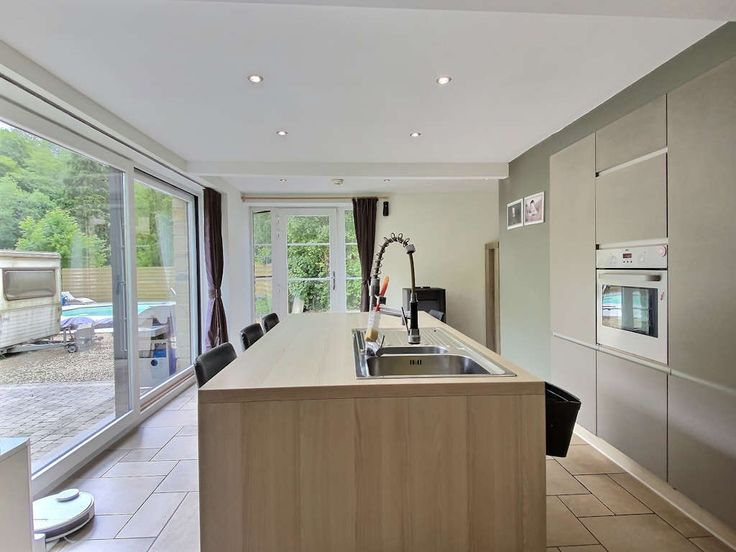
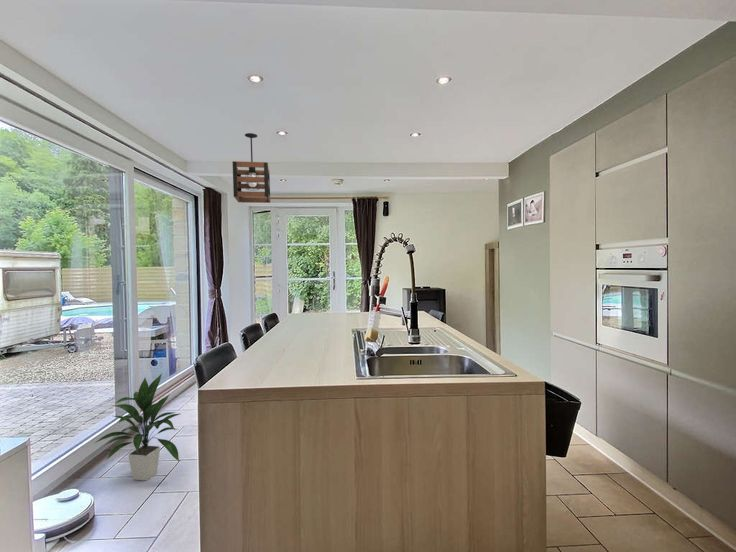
+ pendant light (252, 167)
+ indoor plant (145, 428)
